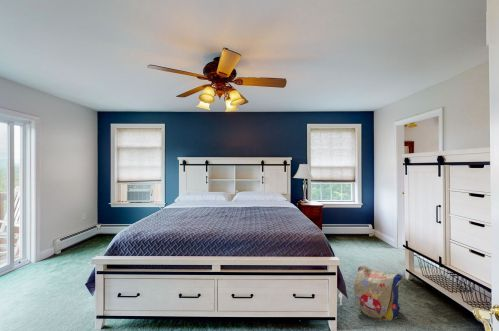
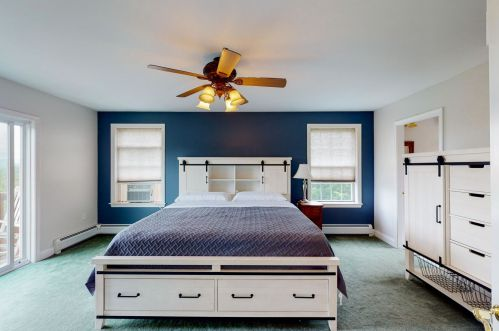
- backpack (377, 288)
